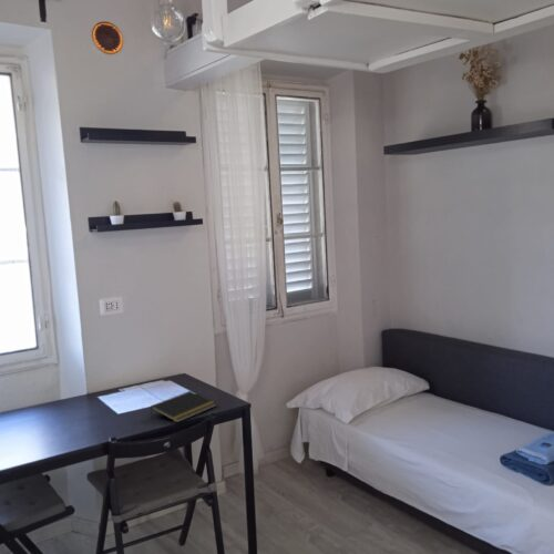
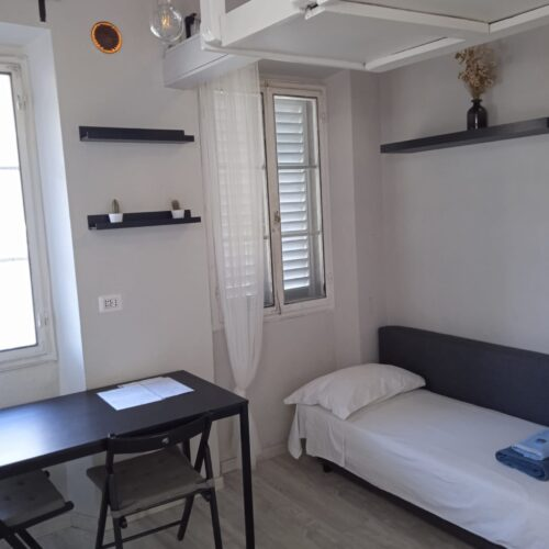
- notepad (184, 406)
